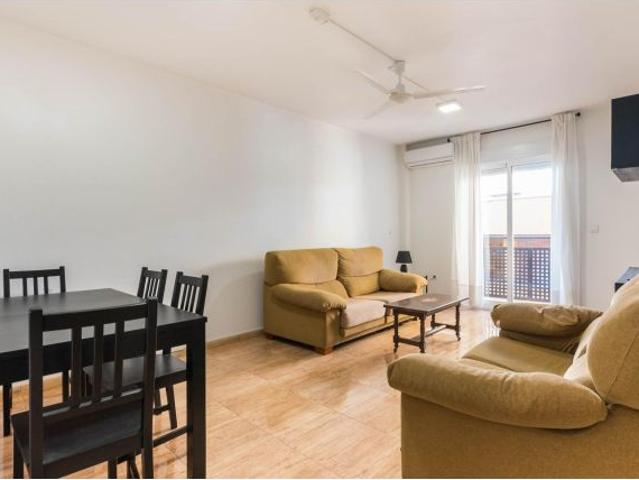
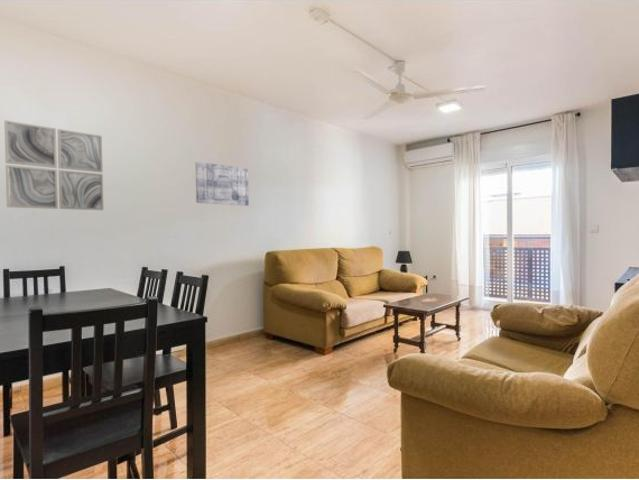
+ wall art (223, 184)
+ wall art (56, 167)
